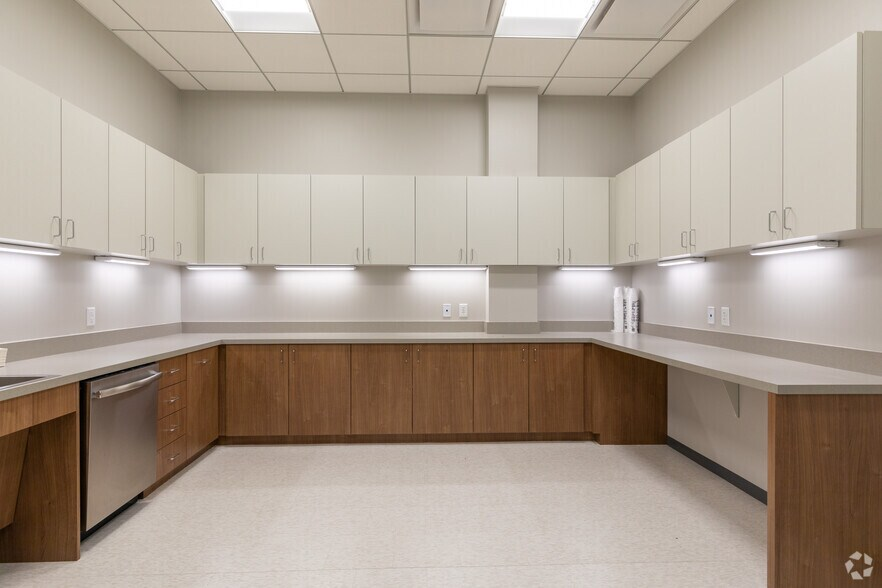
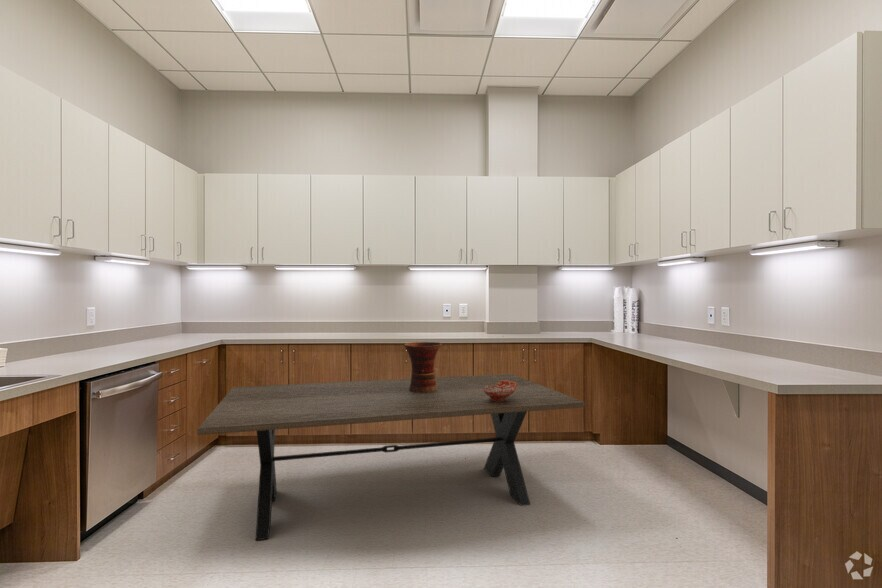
+ vase (422, 366)
+ dining table (395, 445)
+ ceramic bowl (500, 390)
